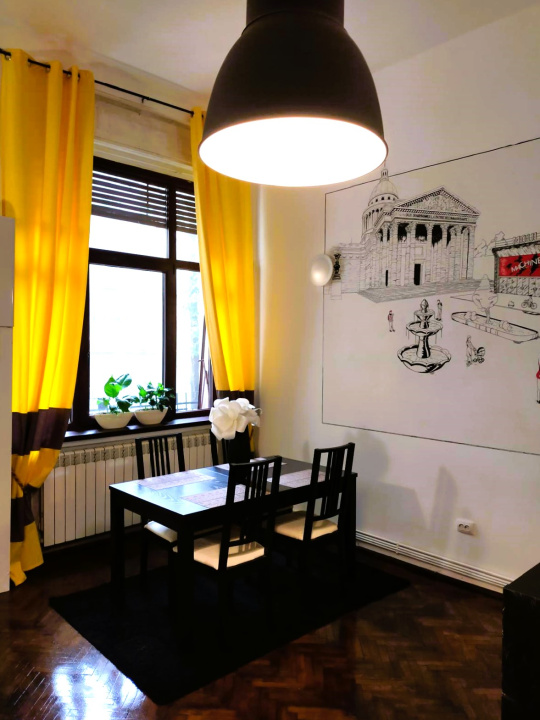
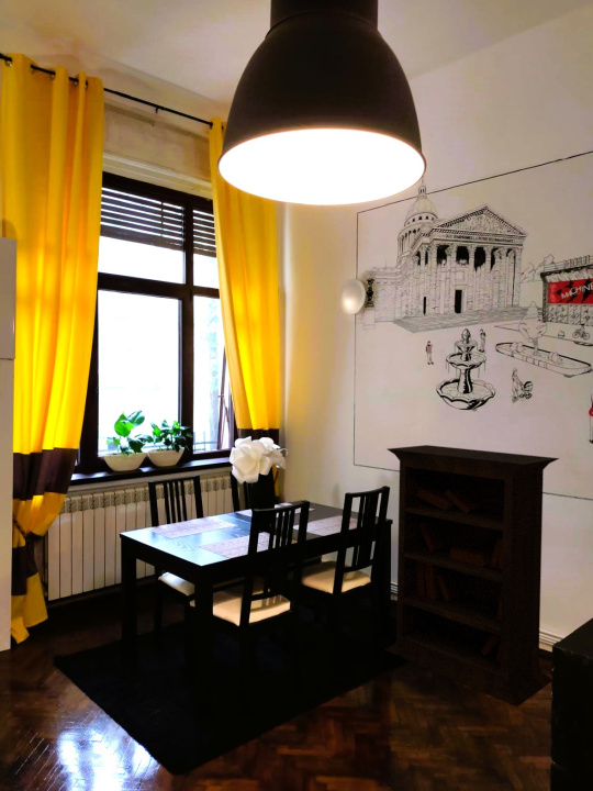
+ bookcase (466, 558)
